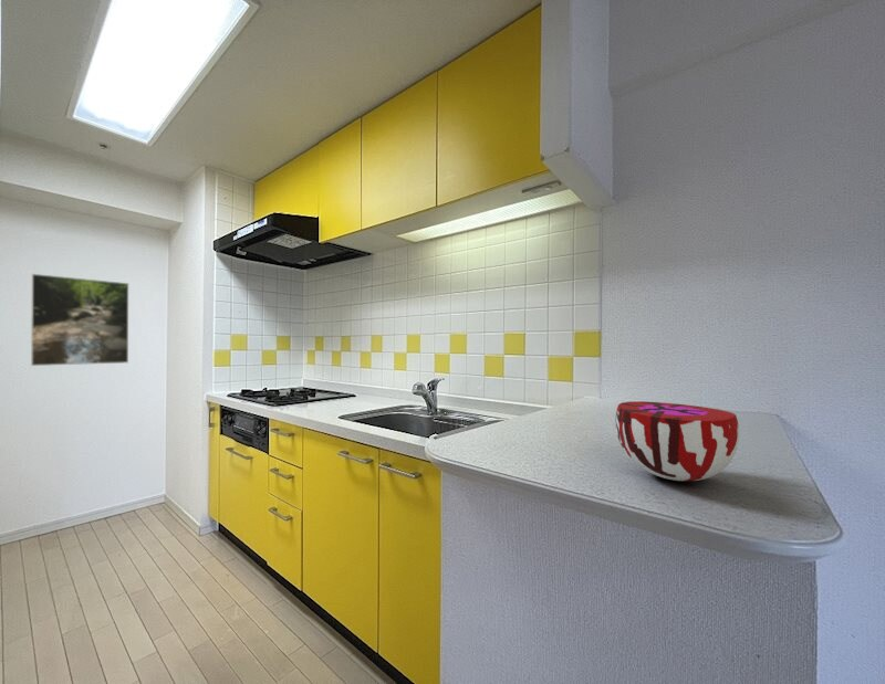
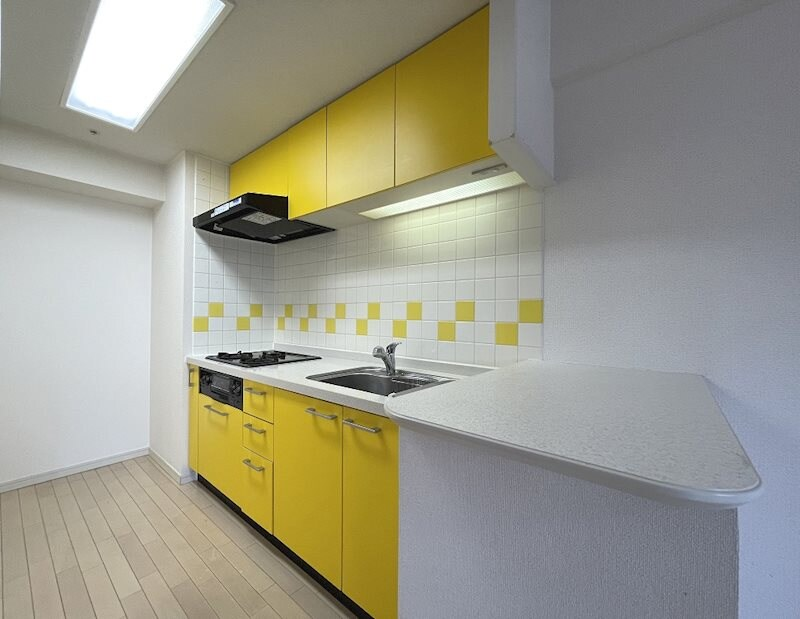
- decorative bowl (673, 442)
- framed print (83, 322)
